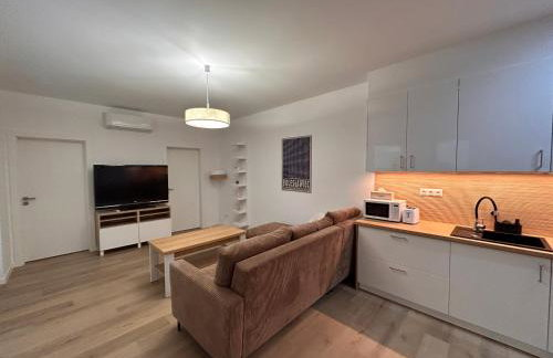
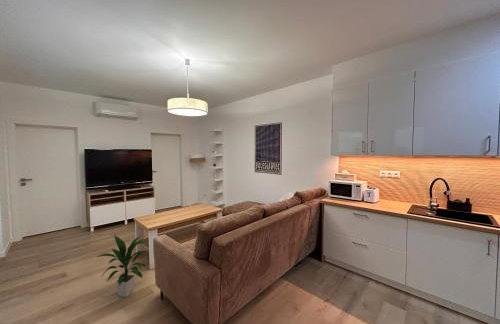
+ indoor plant (127, 264)
